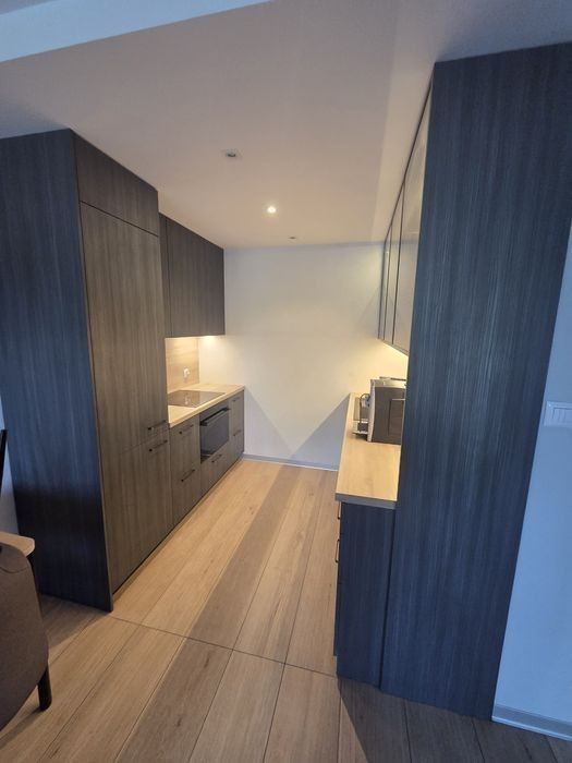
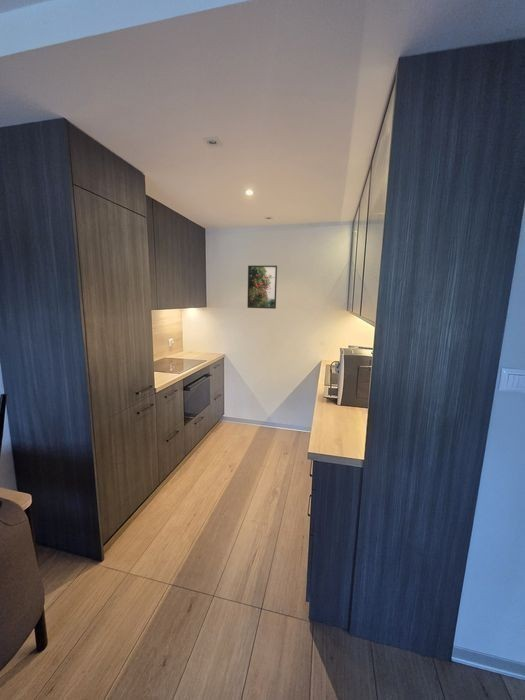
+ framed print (262, 287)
